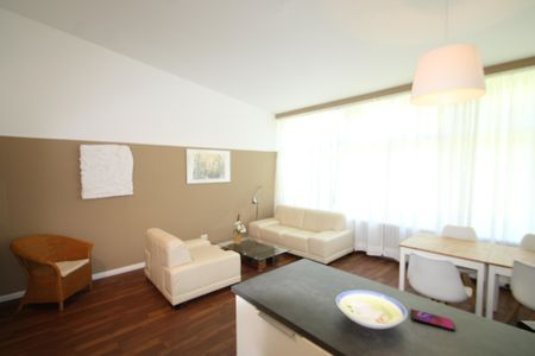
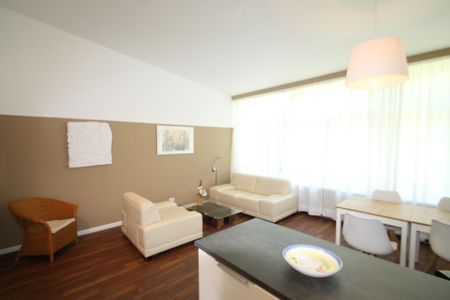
- smartphone (430, 318)
